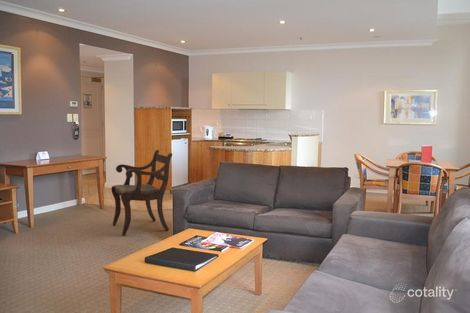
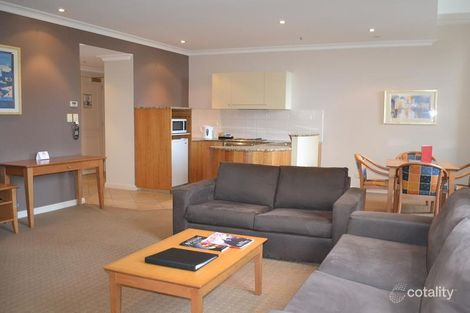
- armchair (141, 190)
